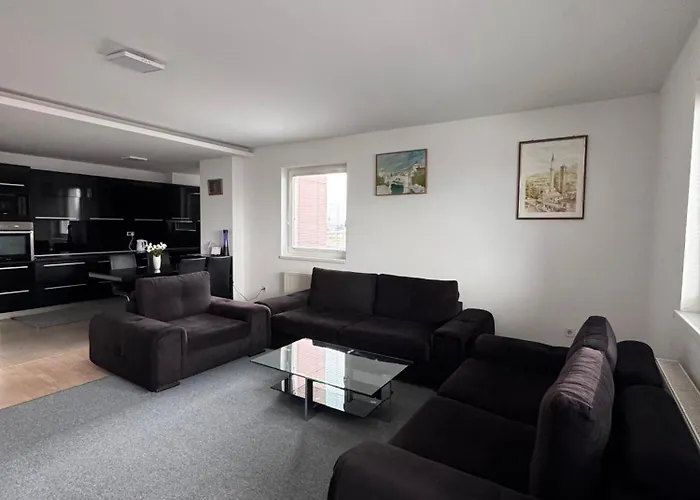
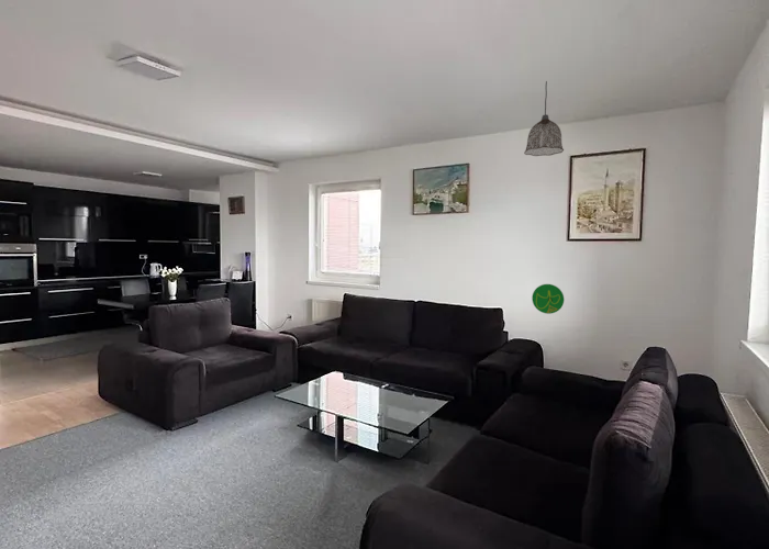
+ pendant lamp (545, 116)
+ decorative plate (547, 299)
